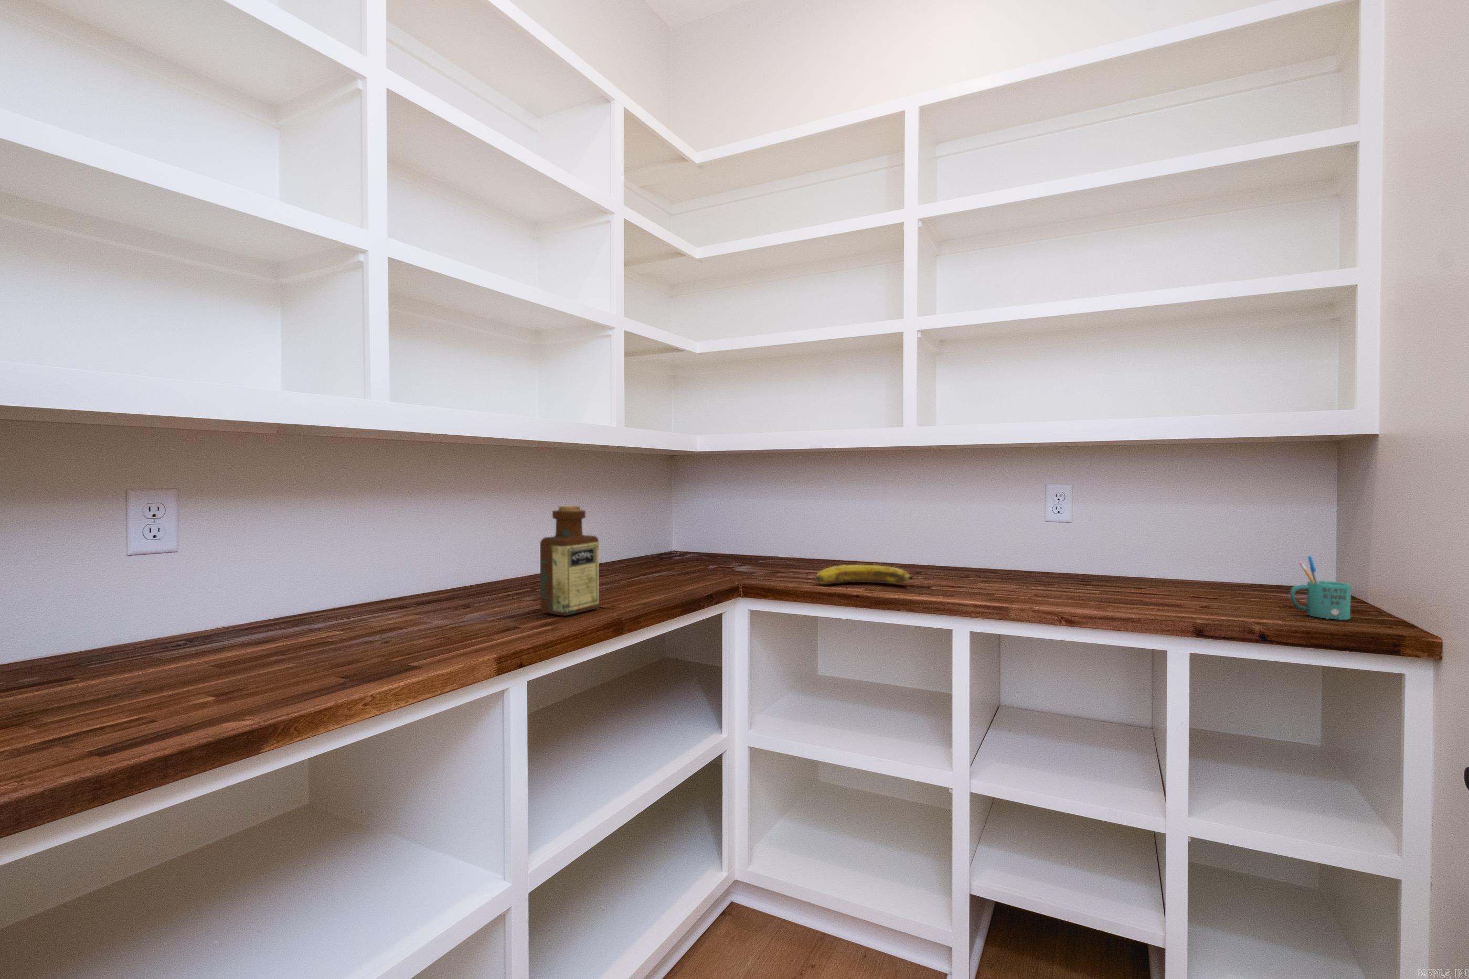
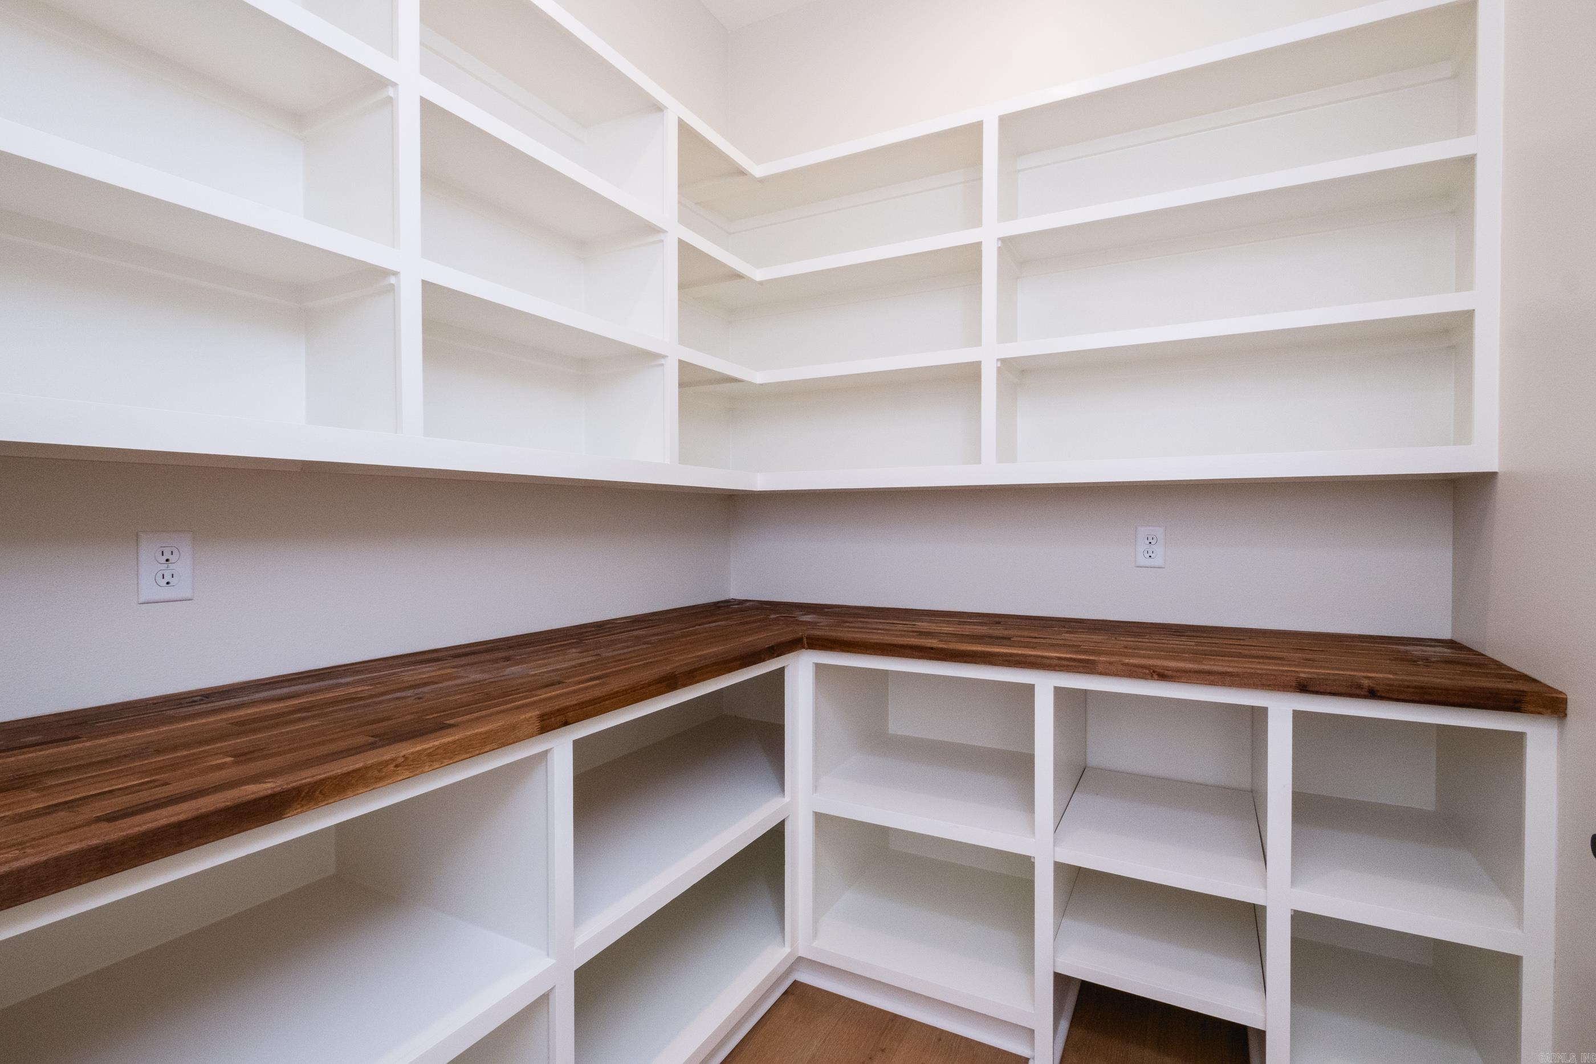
- banana (866, 576)
- bottle (569, 558)
- mug (1319, 586)
